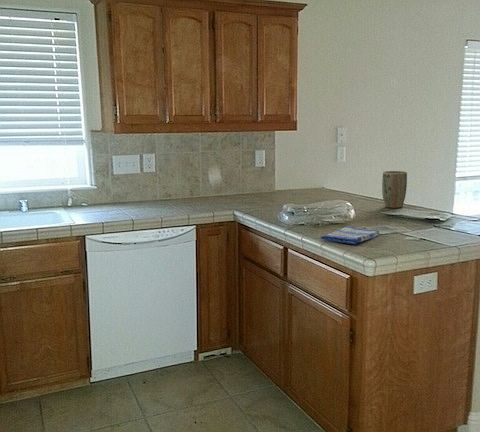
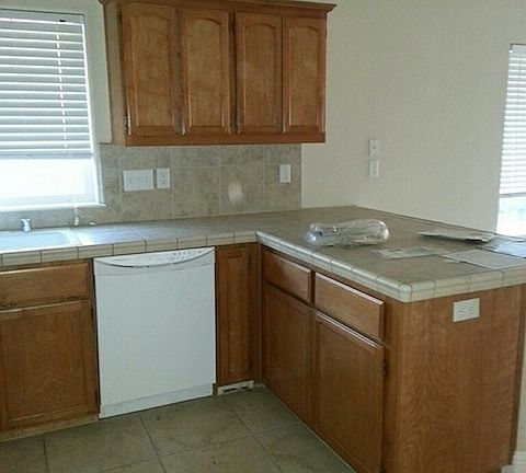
- plant pot (394, 189)
- dish towel (350, 234)
